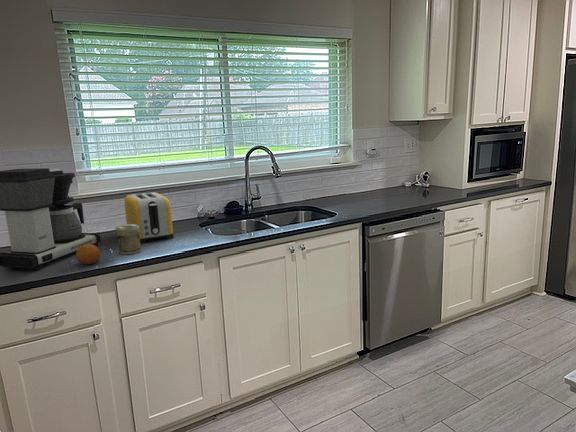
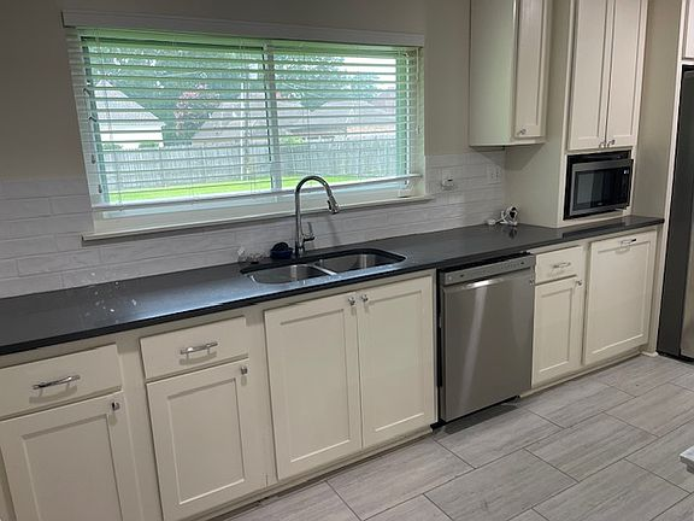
- fruit (88, 253)
- coffee maker (47, 212)
- toaster (148, 215)
- jar (128, 239)
